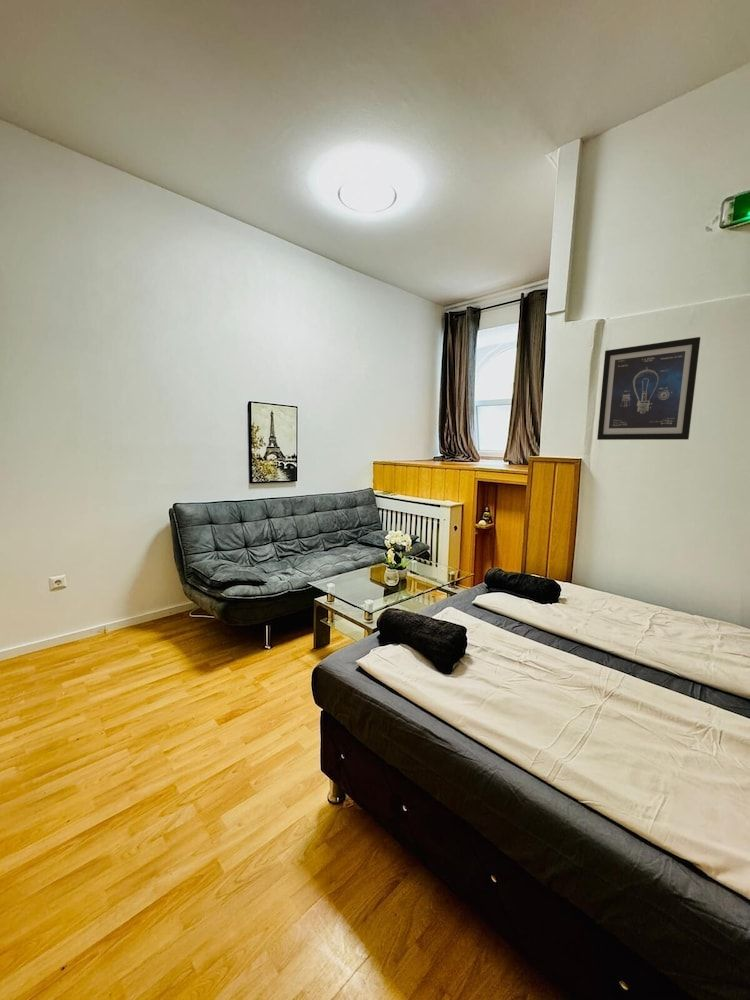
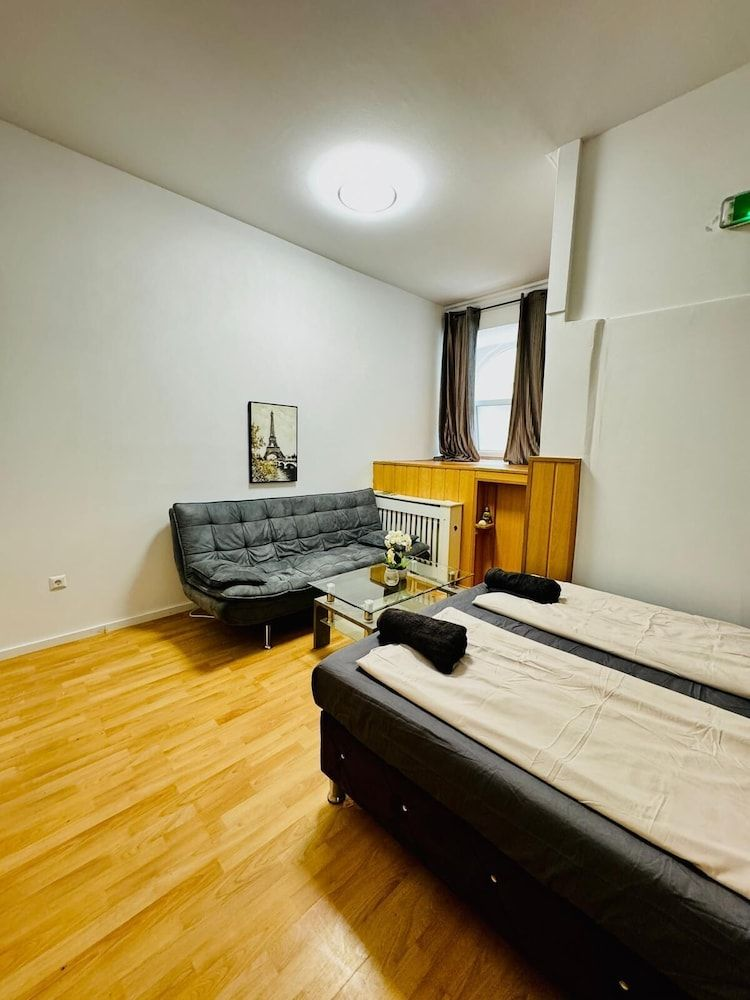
- wall art (644, 392)
